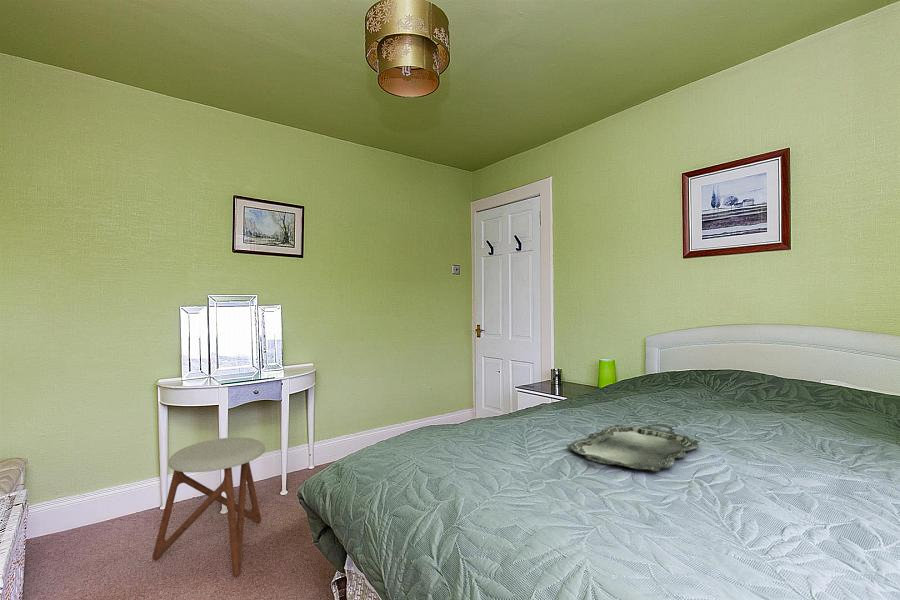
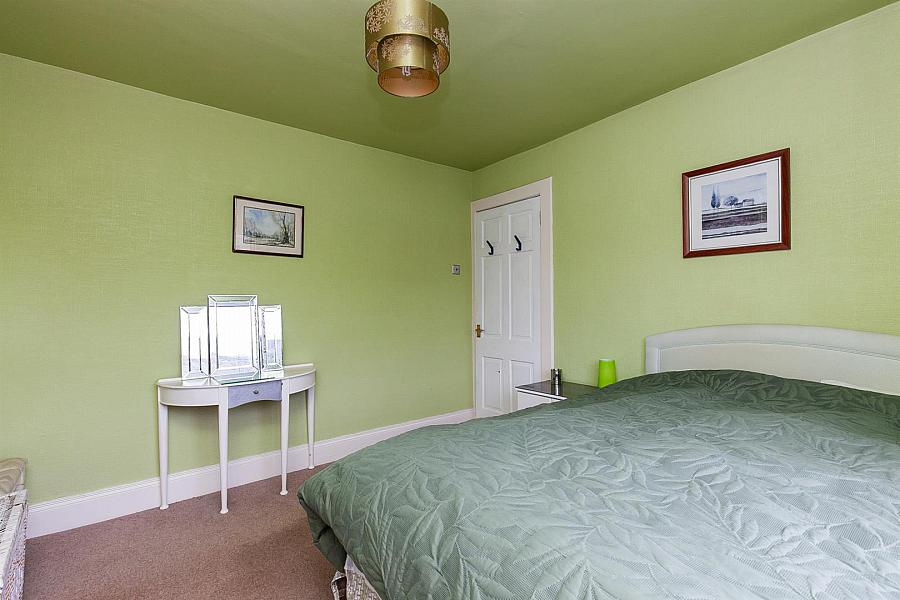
- stool (210, 500)
- serving tray (634, 444)
